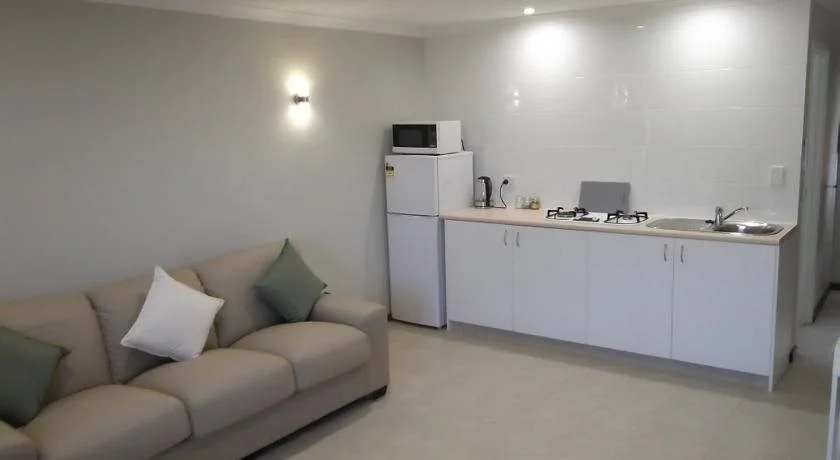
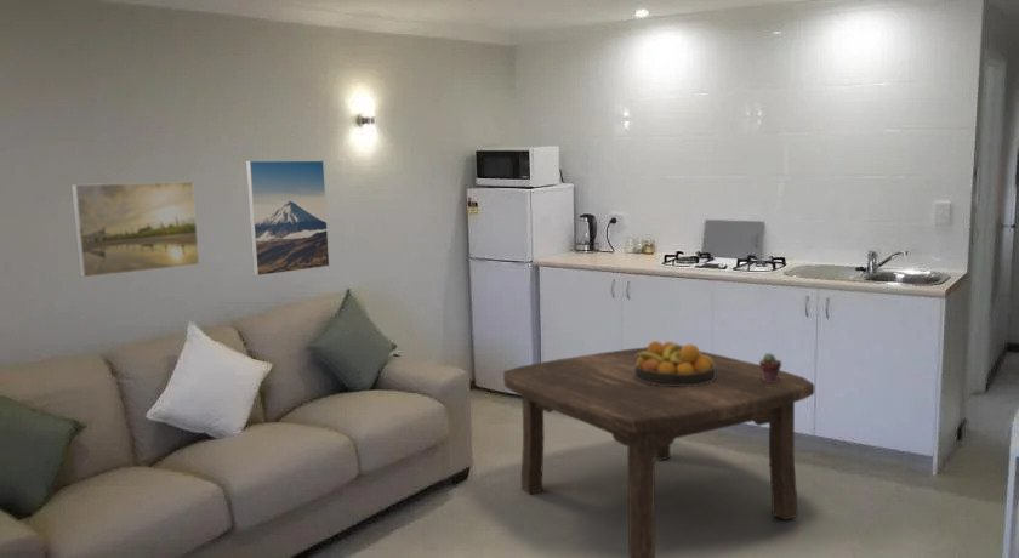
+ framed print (140, 227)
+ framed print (289, 216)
+ coffee table (650, 439)
+ fruit bowl (674, 359)
+ potted succulent (770, 366)
